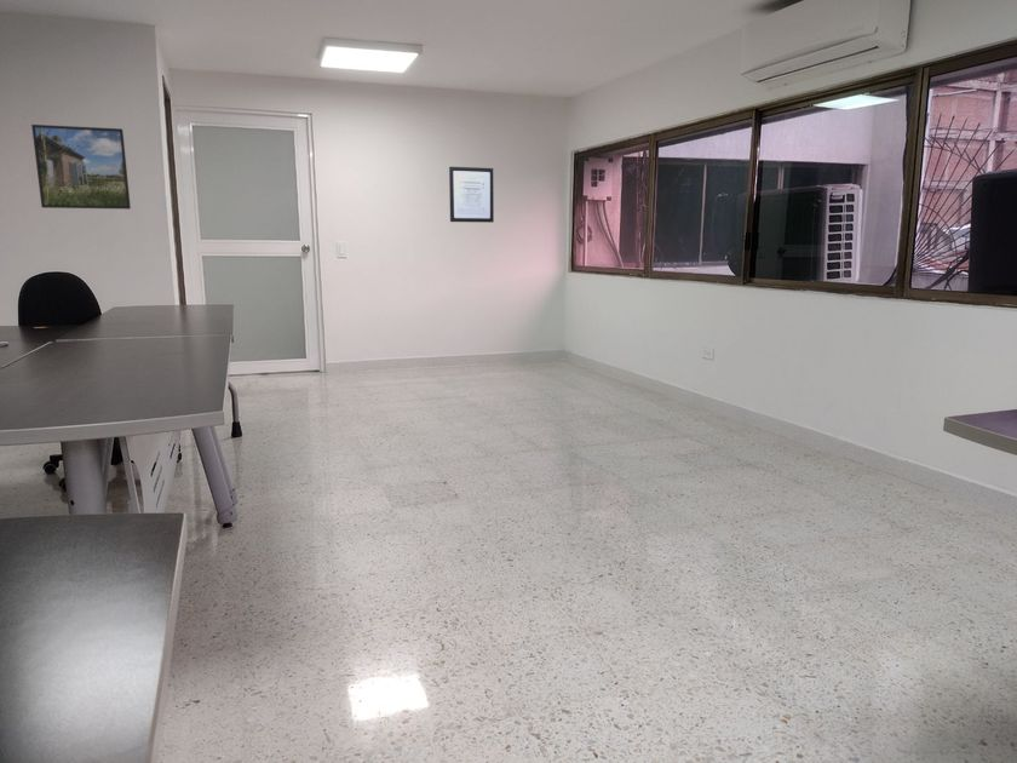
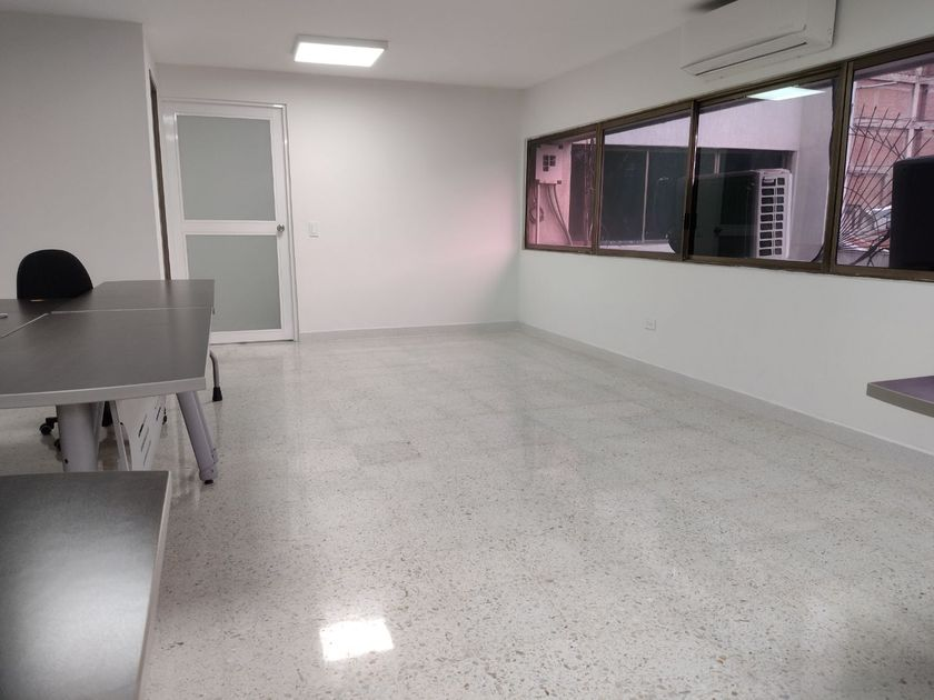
- wall art (471, 195)
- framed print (82, 167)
